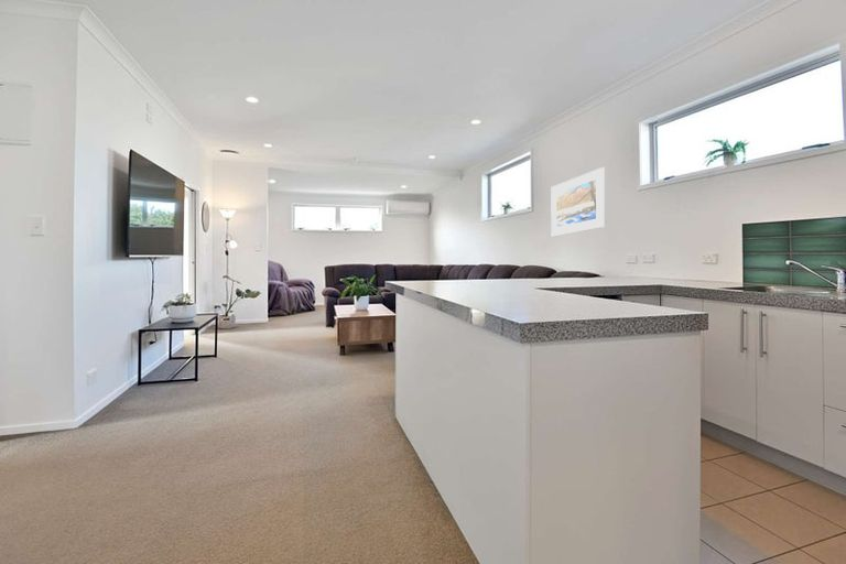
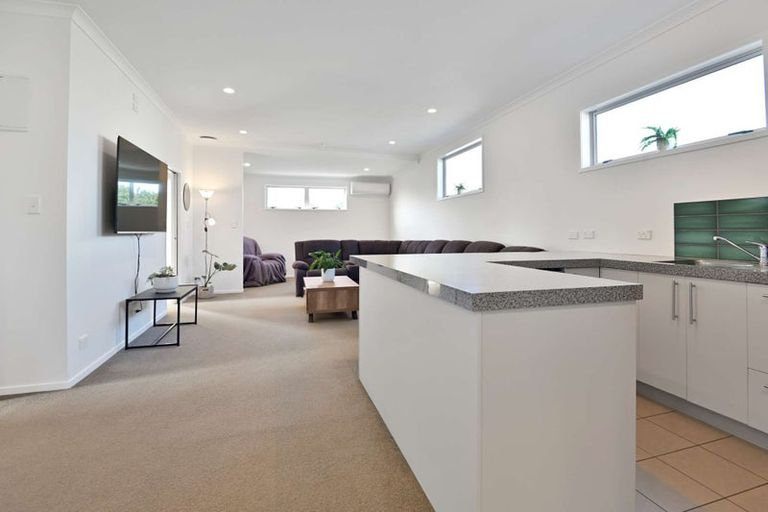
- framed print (575, 205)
